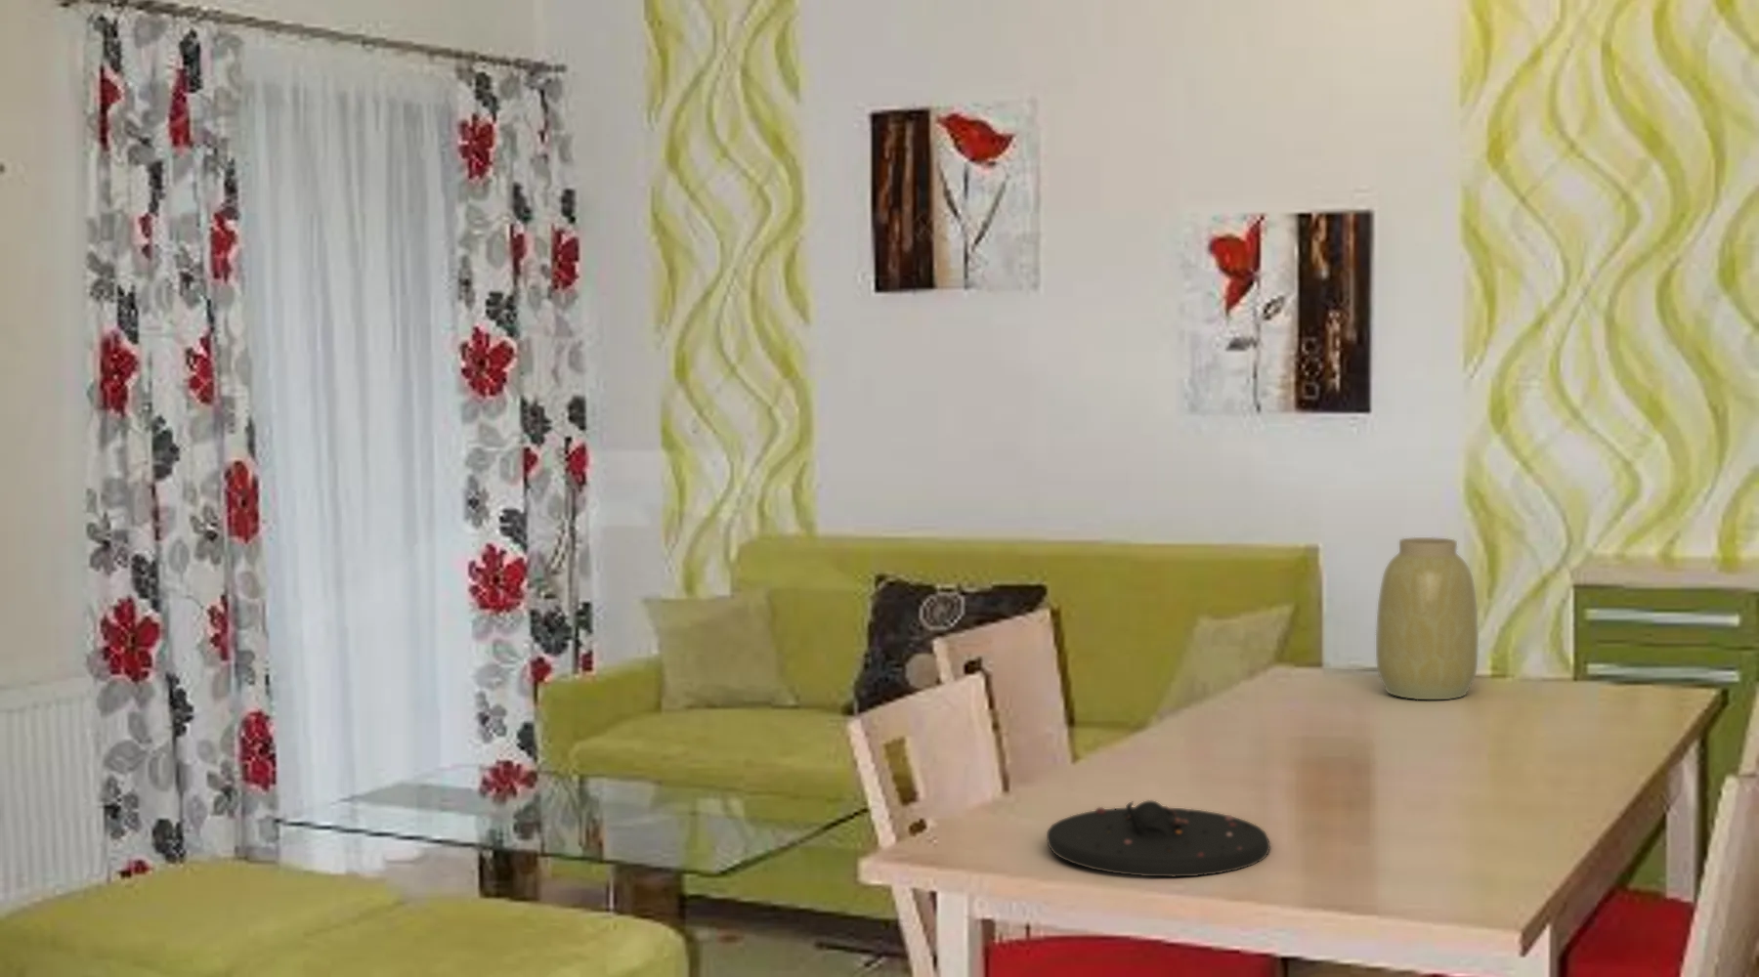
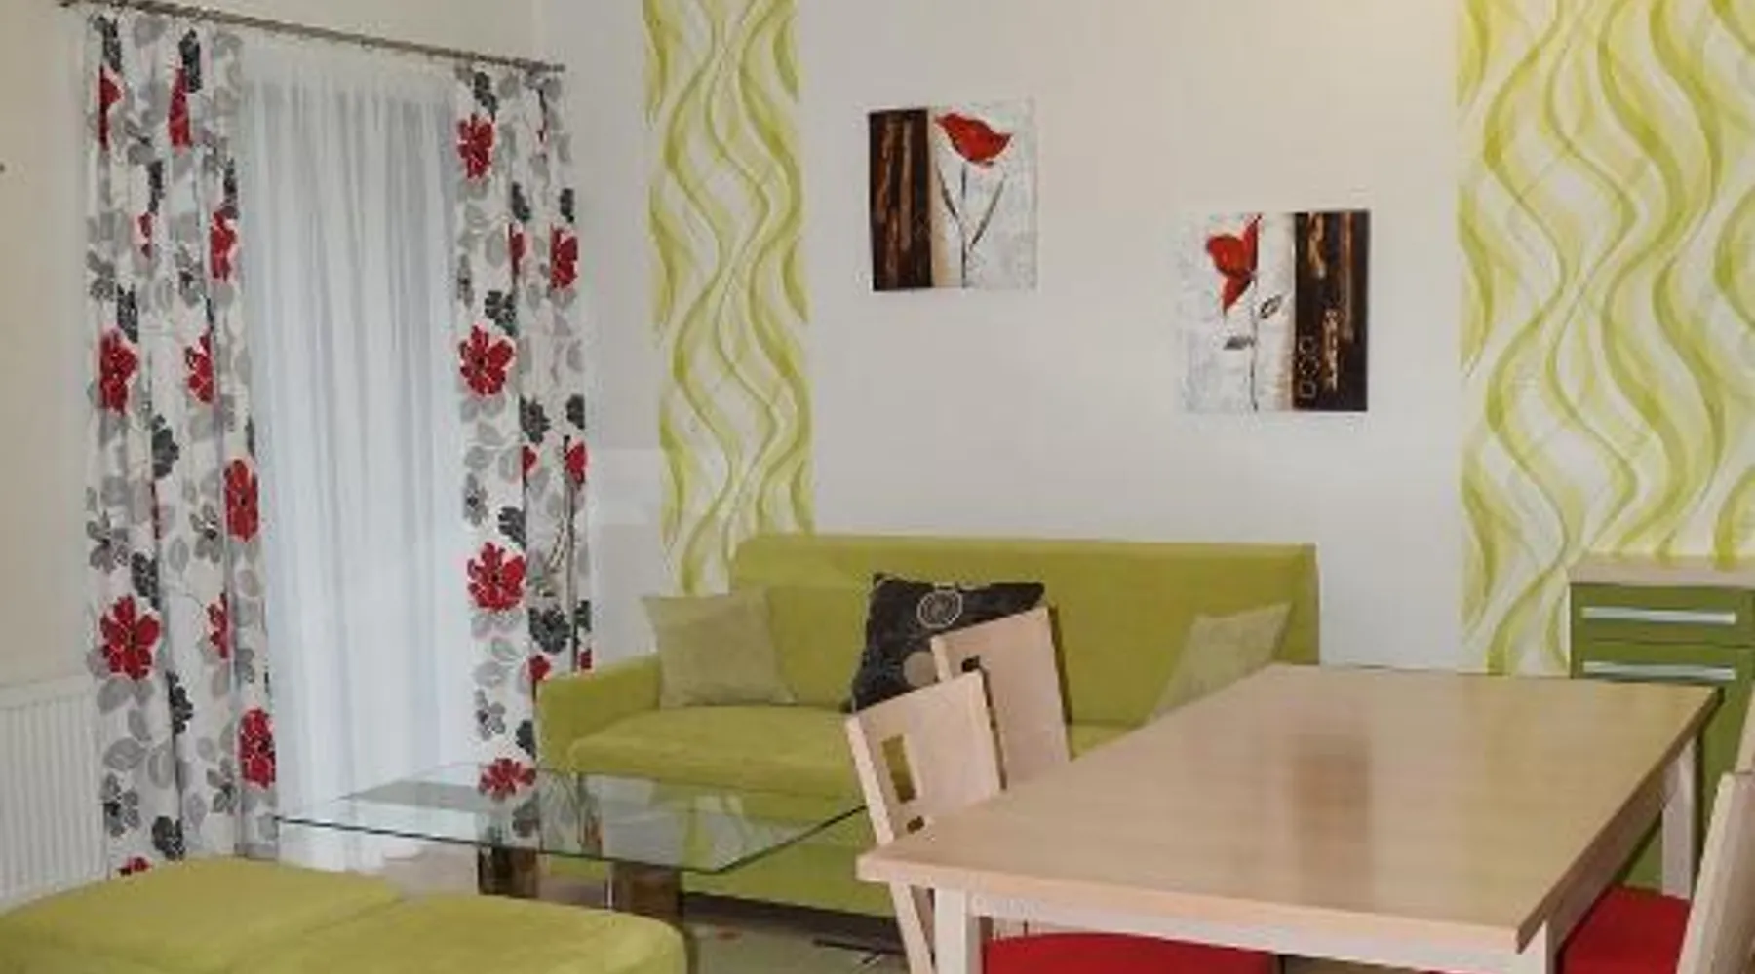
- vase (1427, 616)
- plate (1157, 824)
